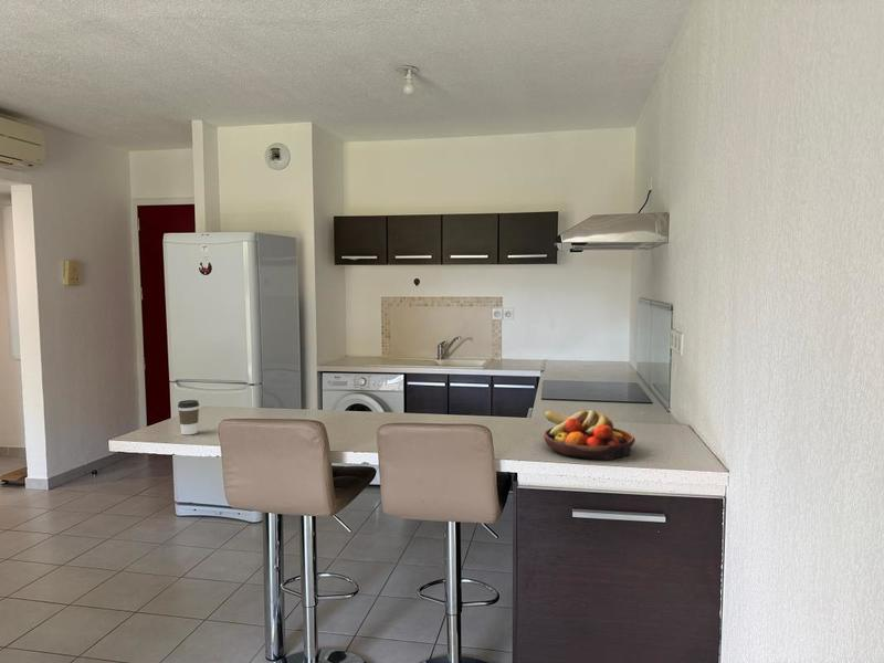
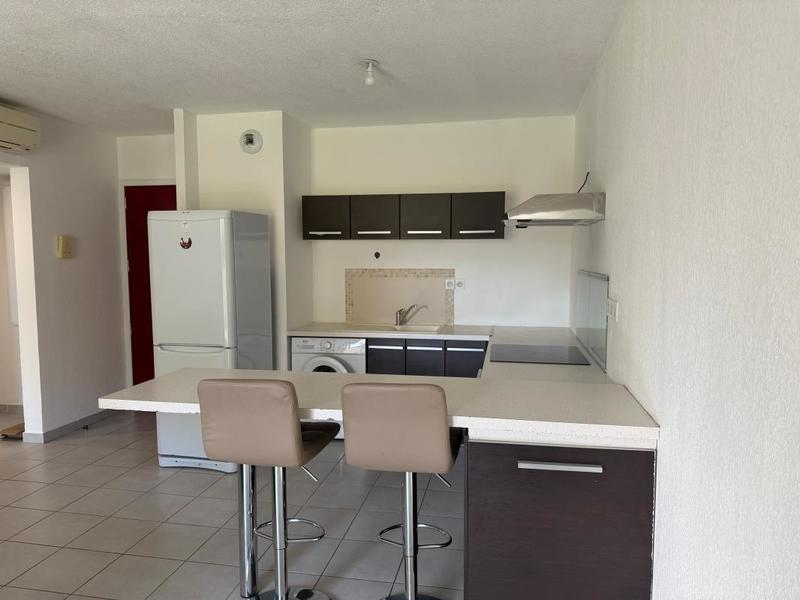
- fruit bowl (587, 431)
- coffee cup (188, 417)
